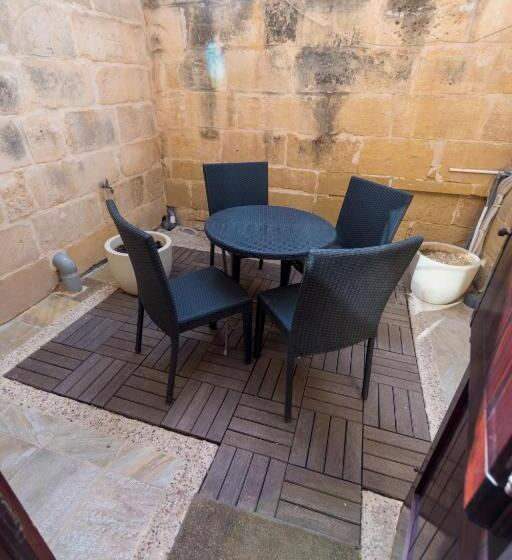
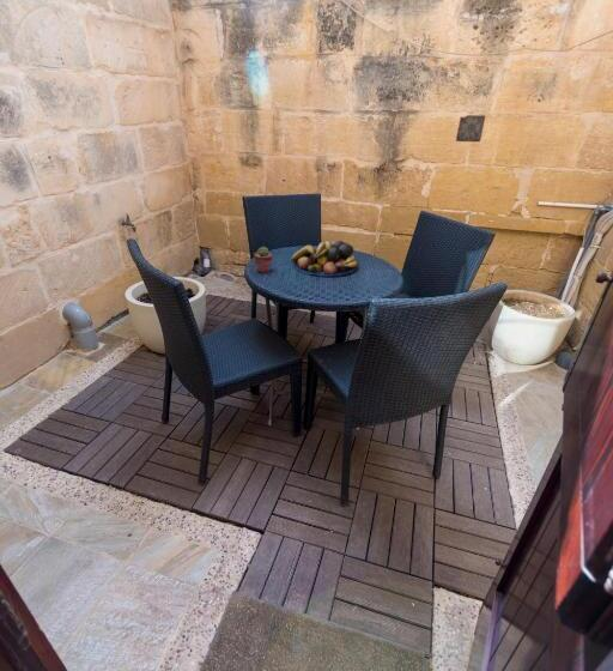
+ fruit bowl (324, 253)
+ ceramic tile (469, 128)
+ potted succulent (262, 259)
